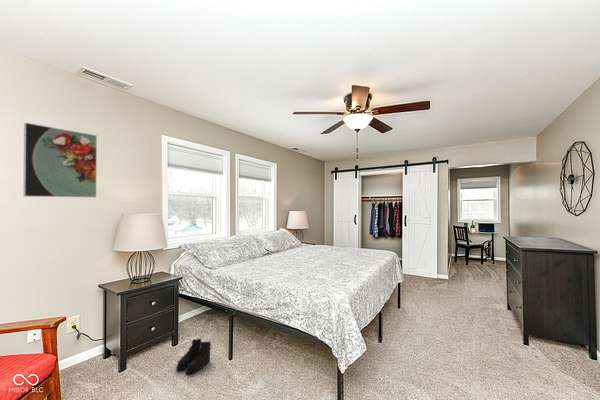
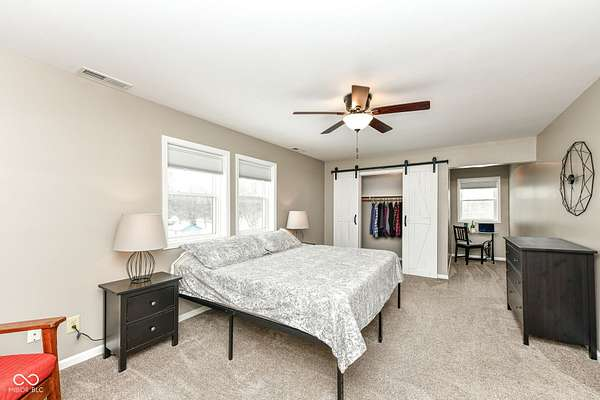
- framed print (63, 163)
- boots (194, 353)
